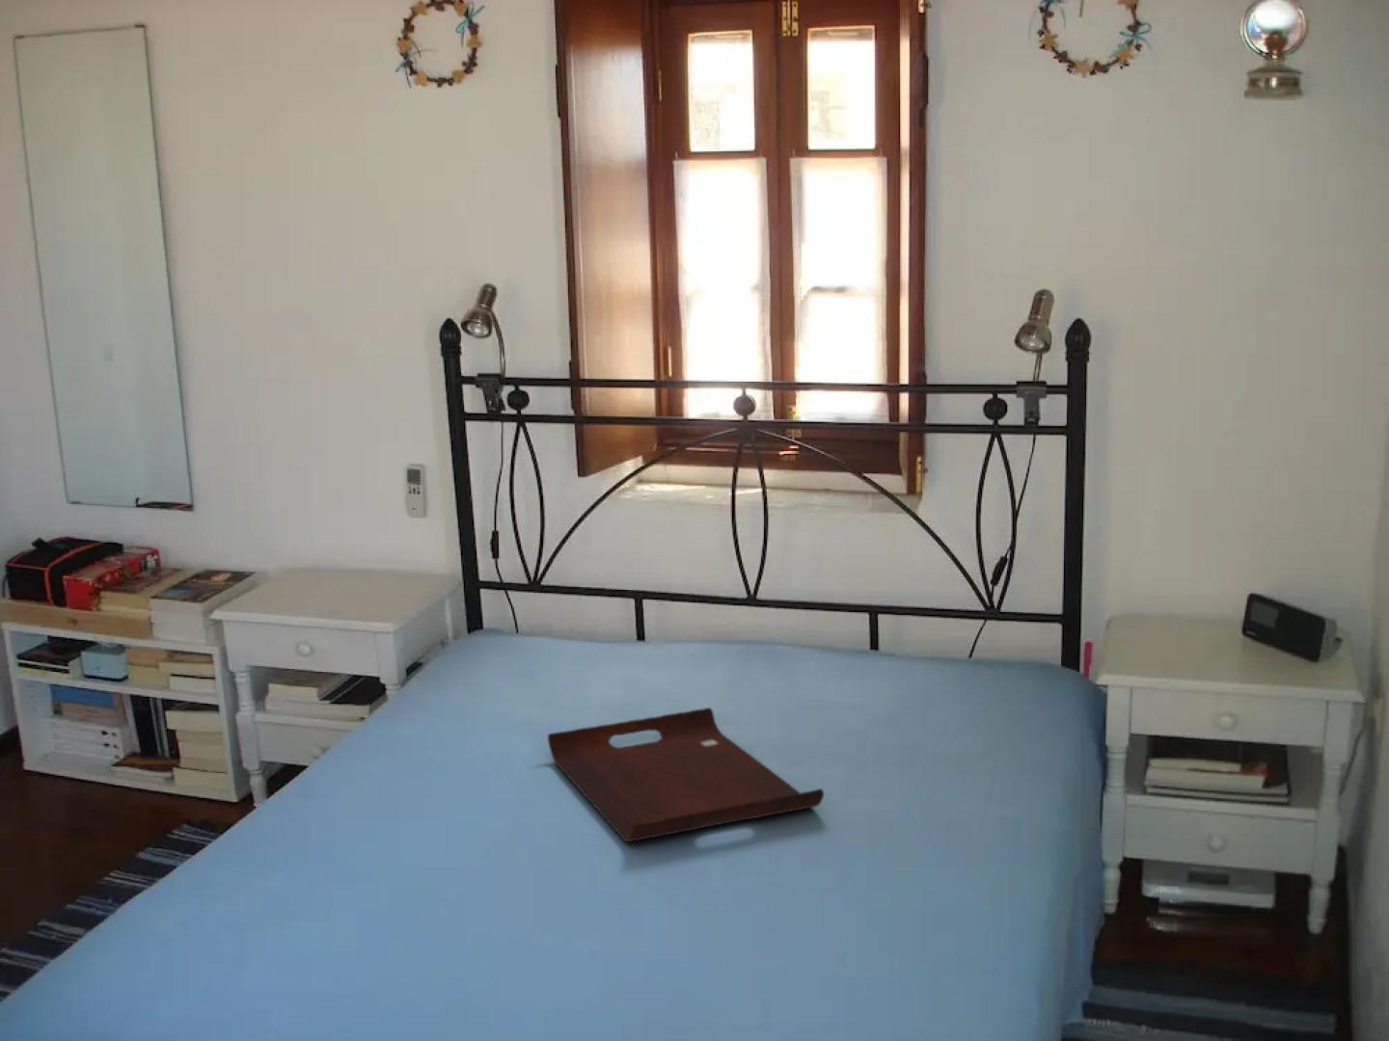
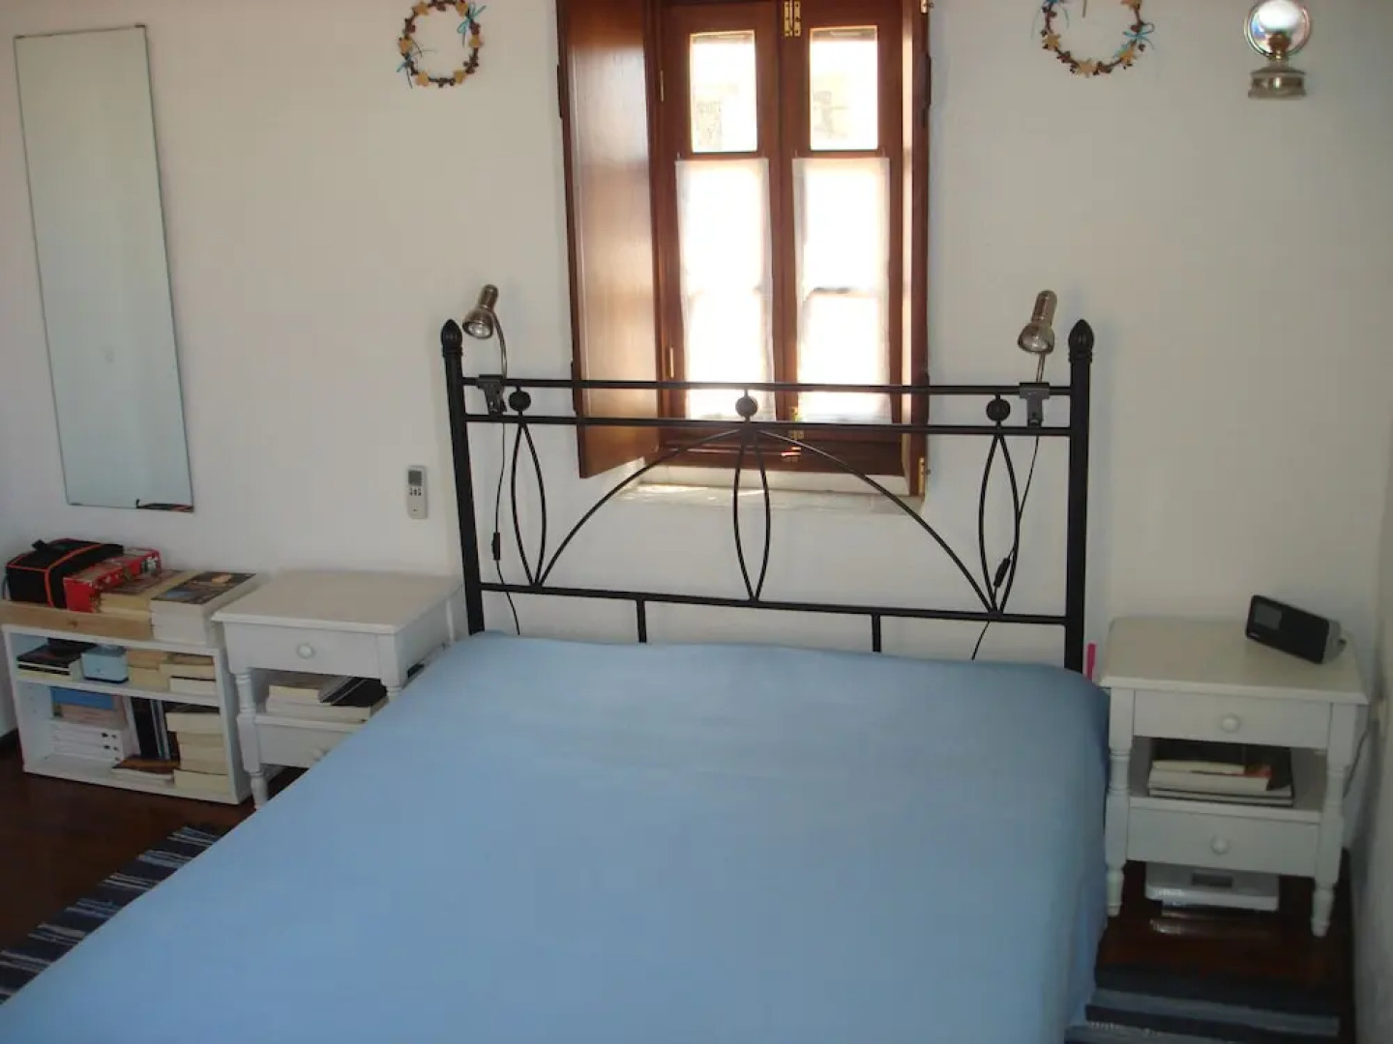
- serving tray (677, 771)
